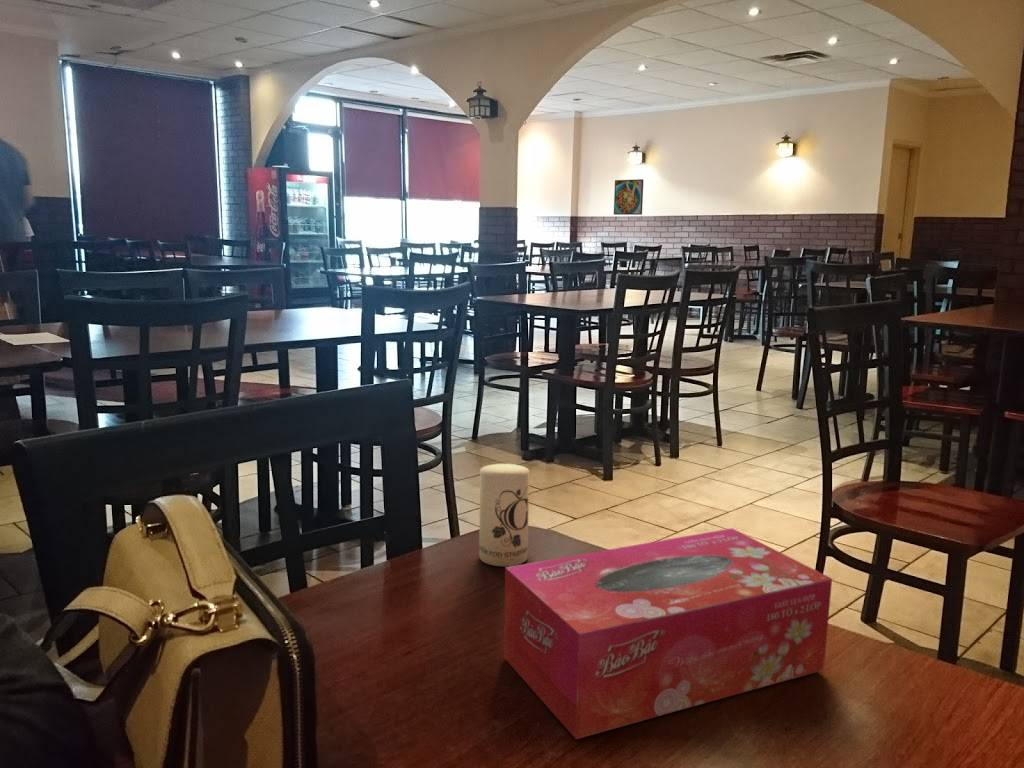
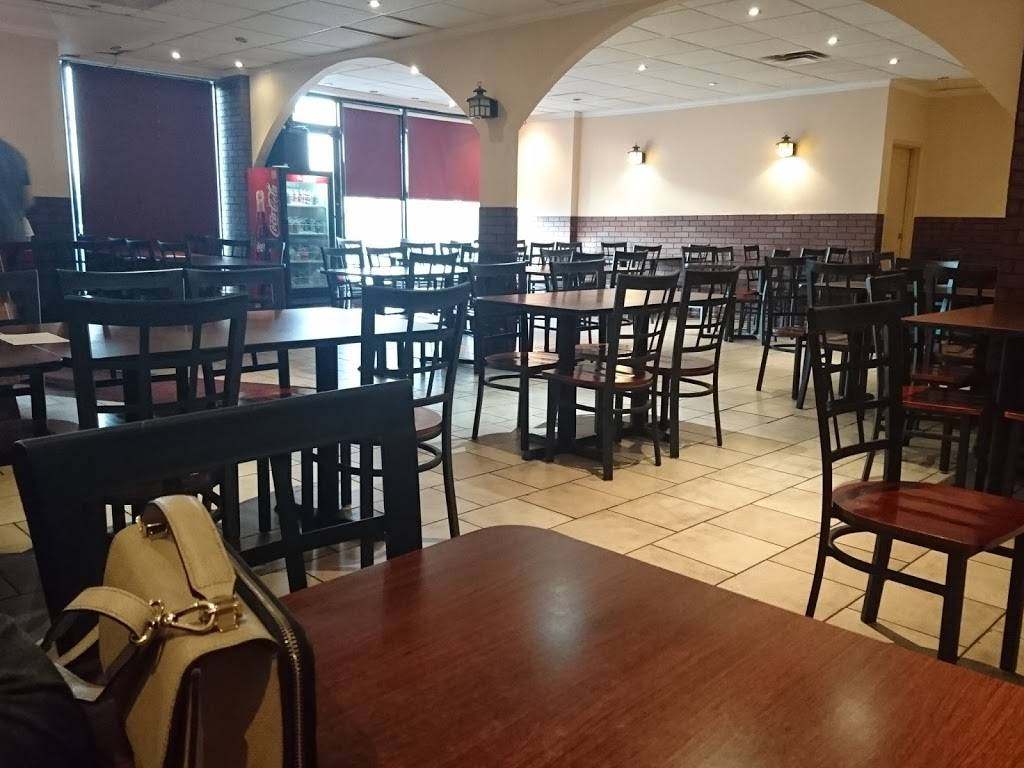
- tissue box (664, 618)
- candle (504, 514)
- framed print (628, 197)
